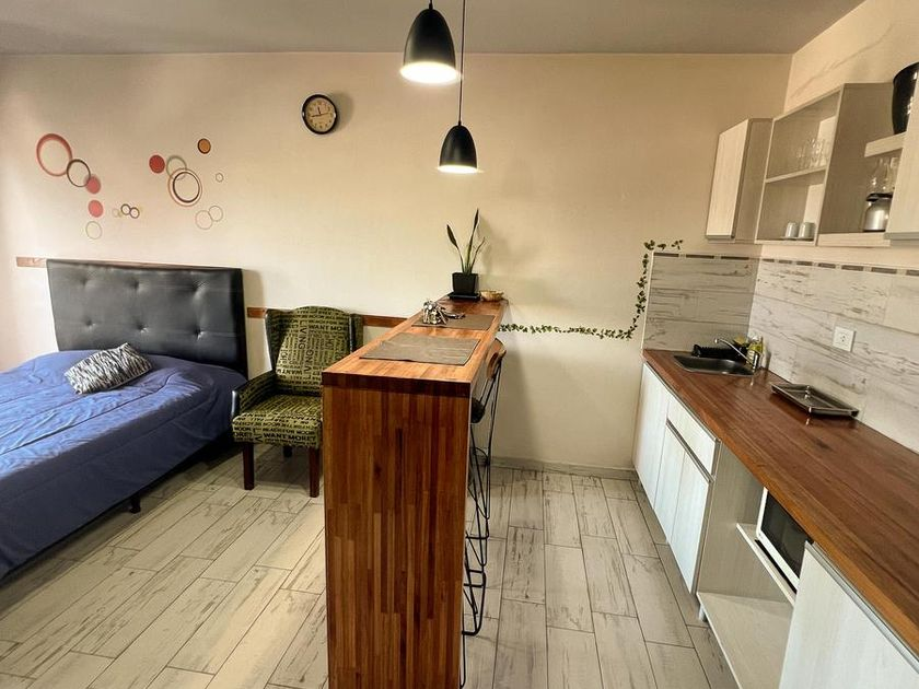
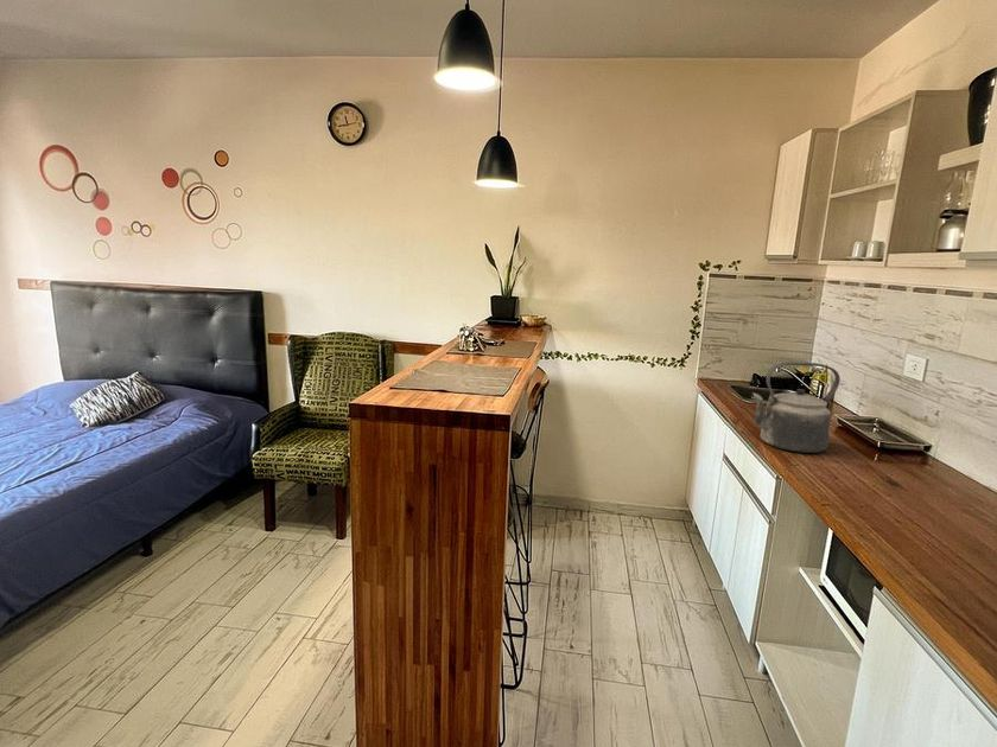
+ kettle (792, 403)
